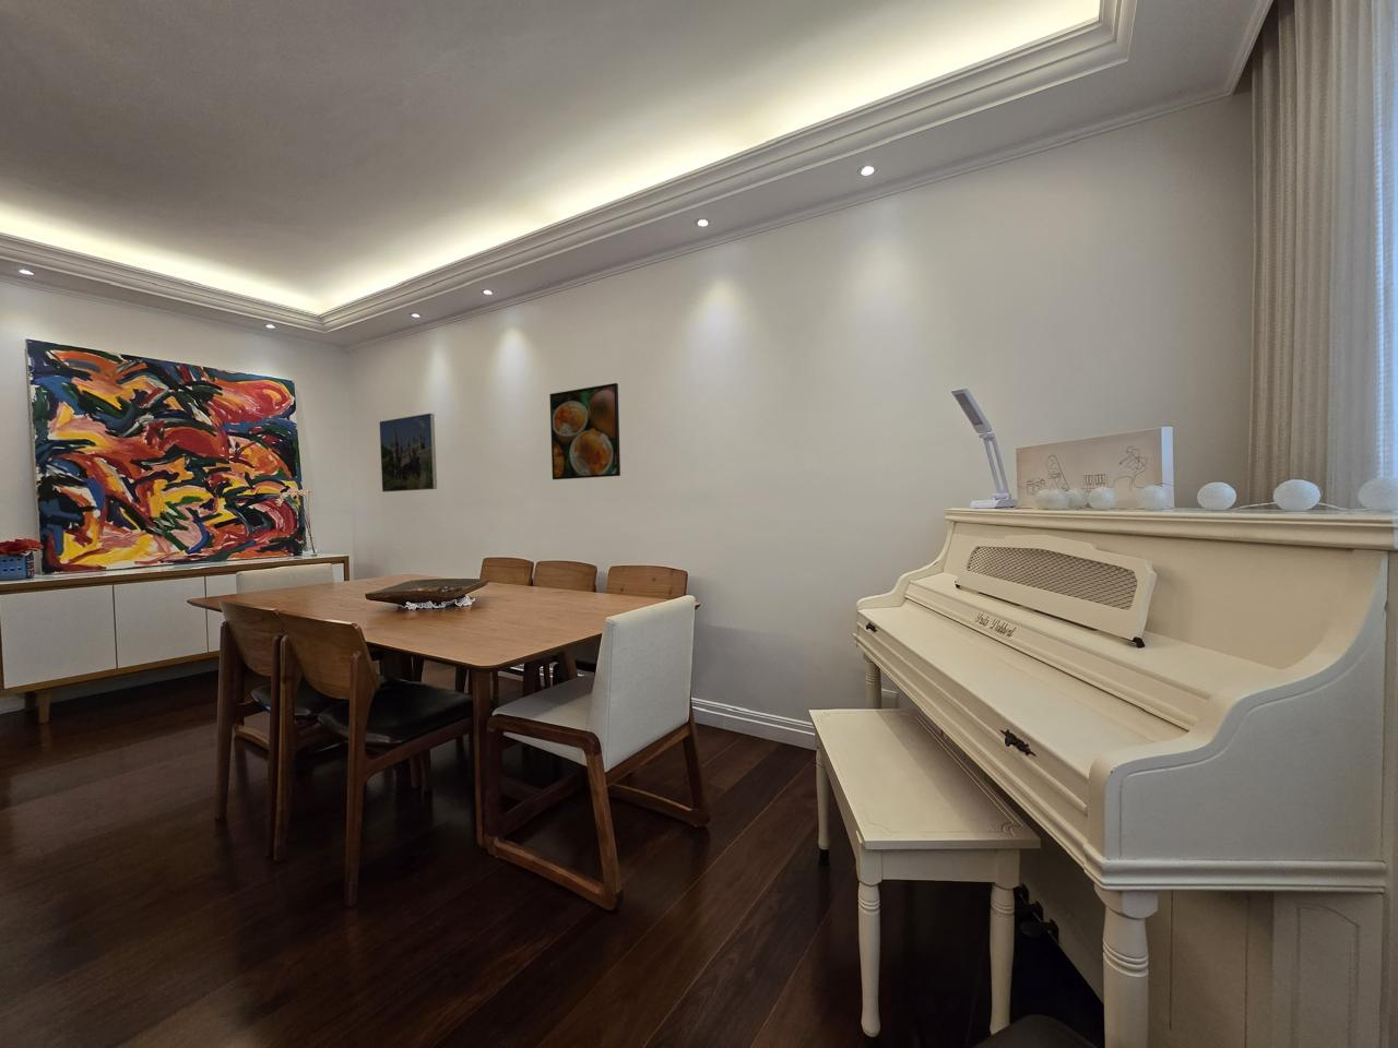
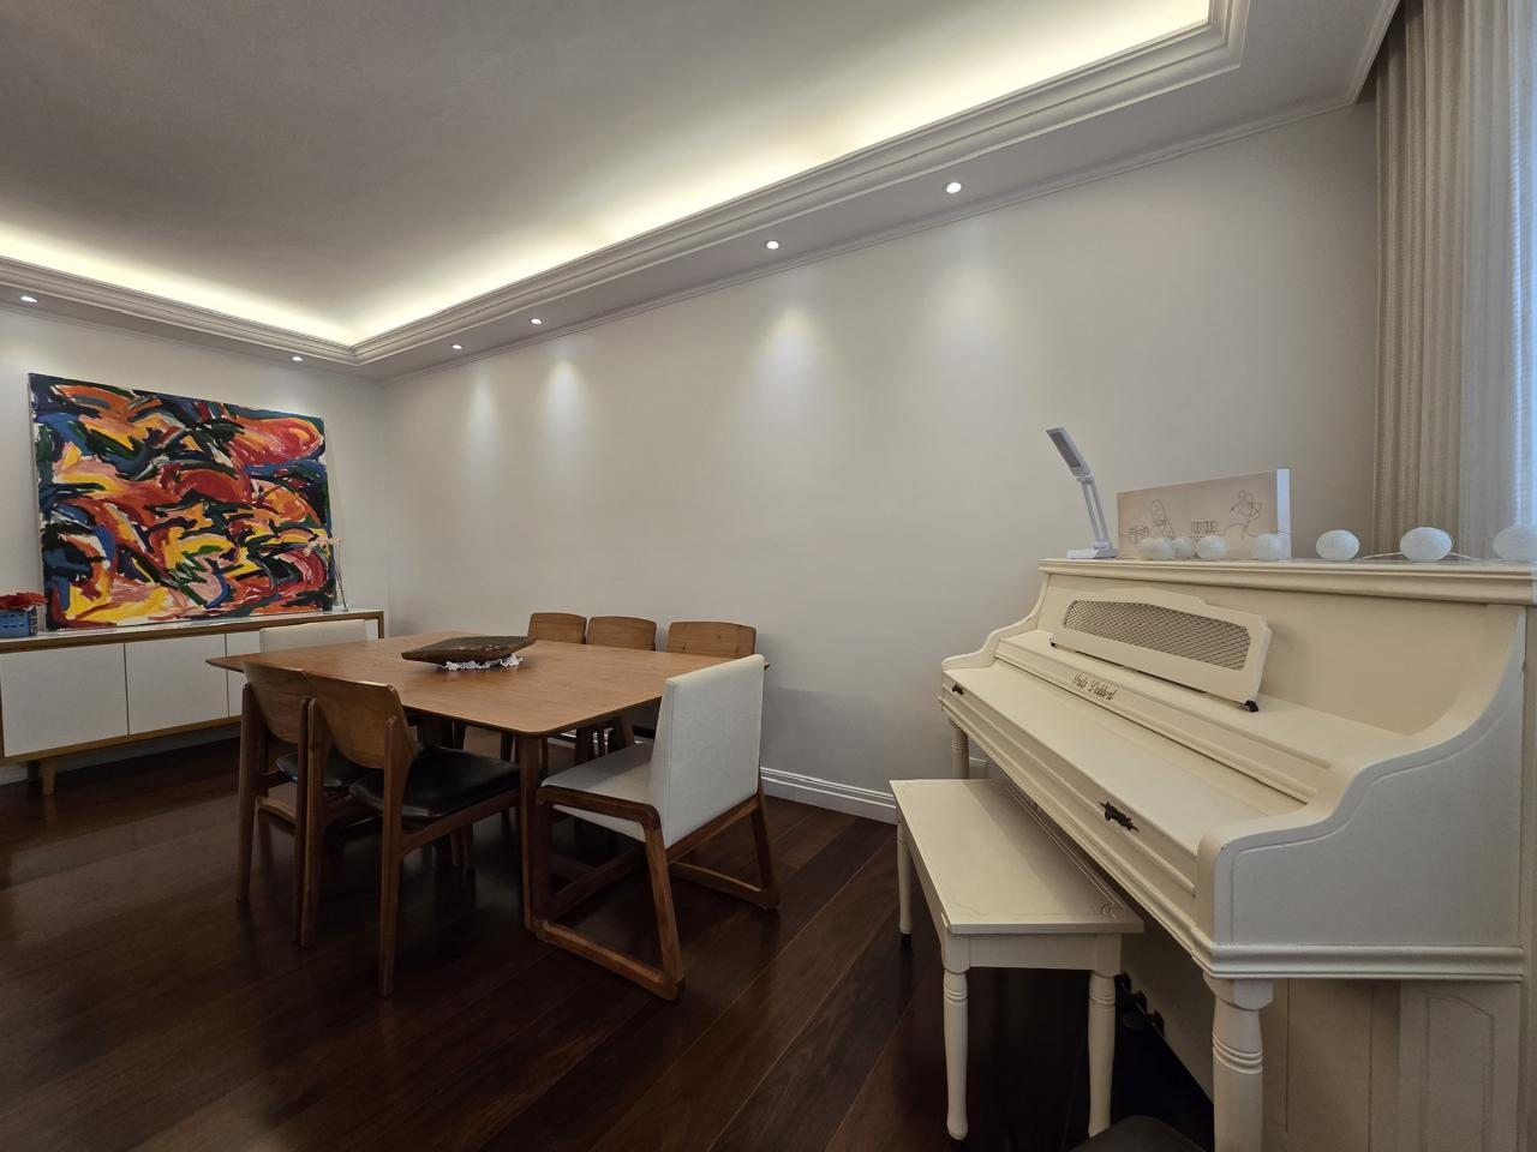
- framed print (406, 455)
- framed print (583, 434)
